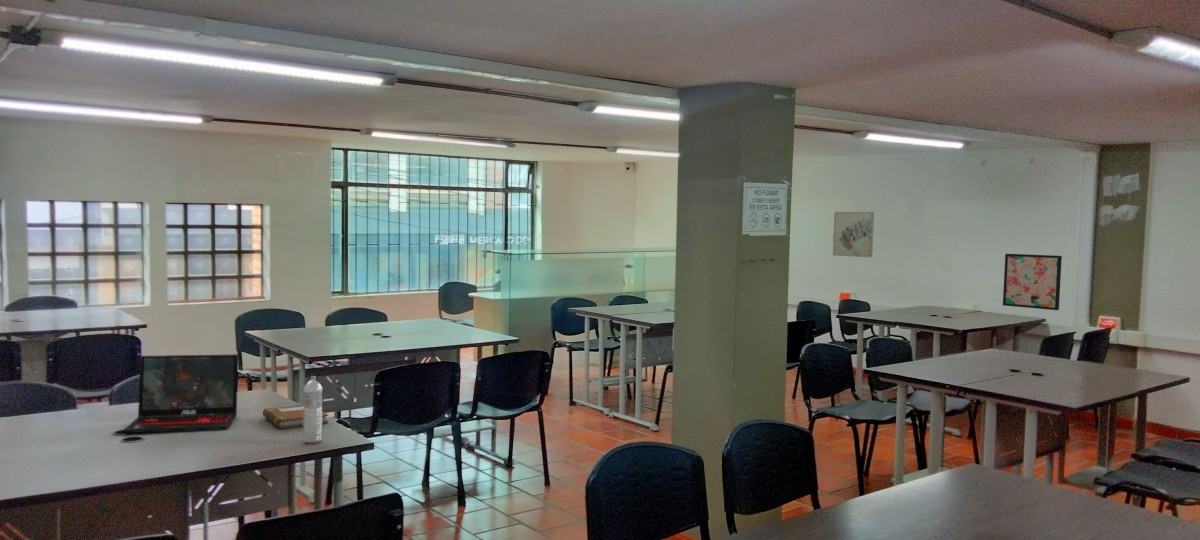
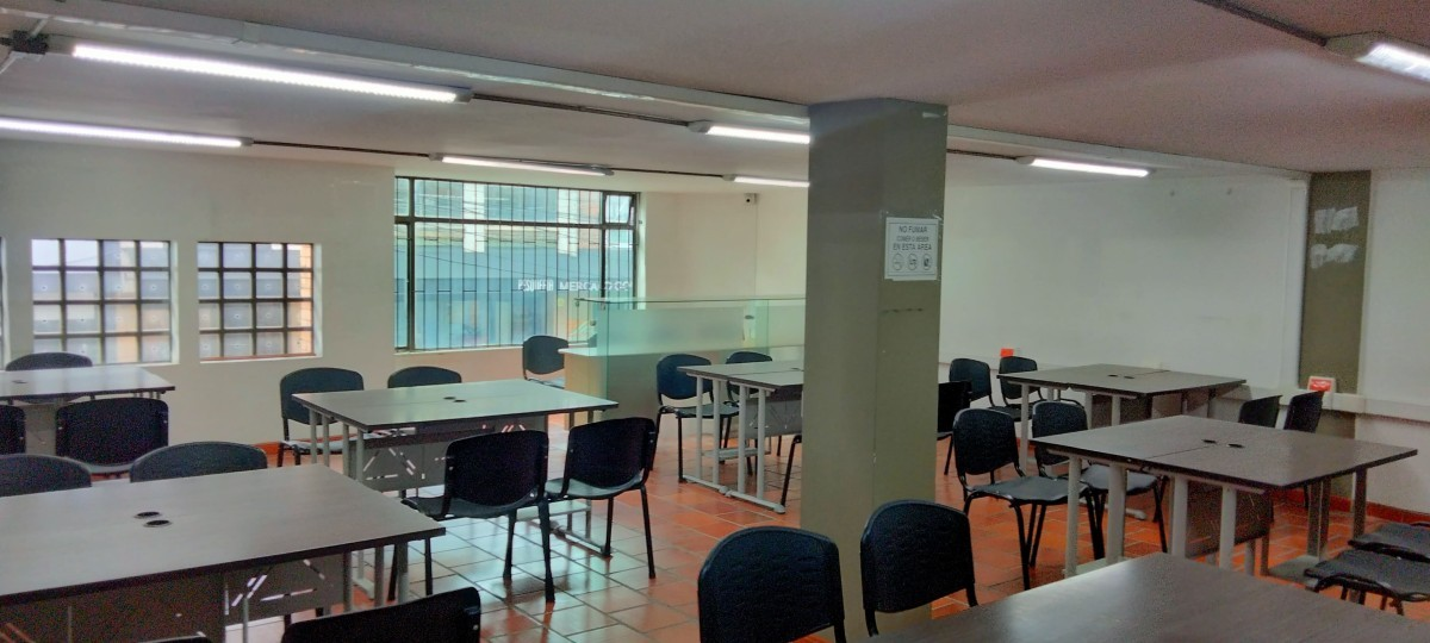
- notebook (294, 415)
- water bottle (312, 409)
- wall art (1031, 281)
- laptop (183, 392)
- wall art (852, 234)
